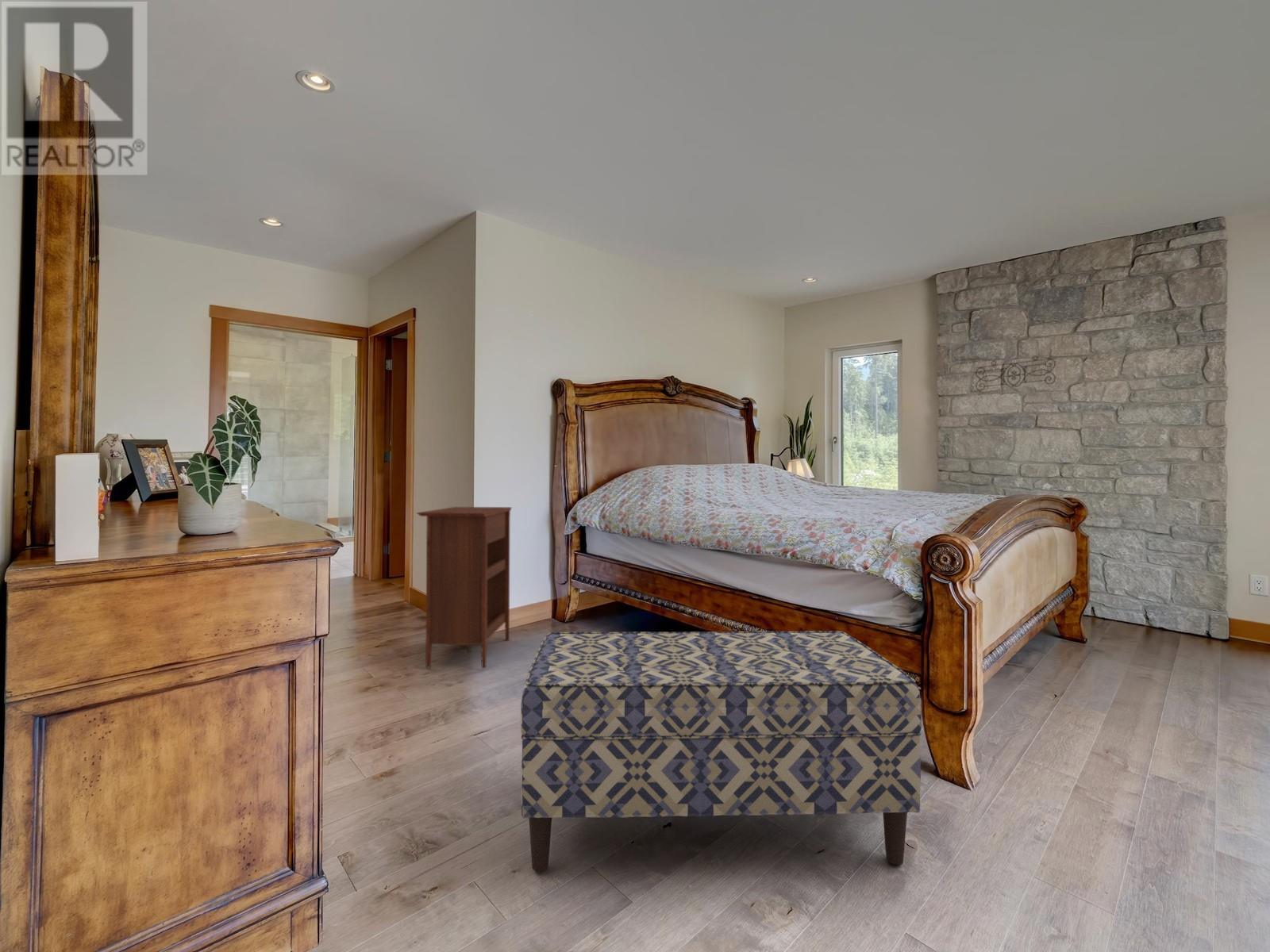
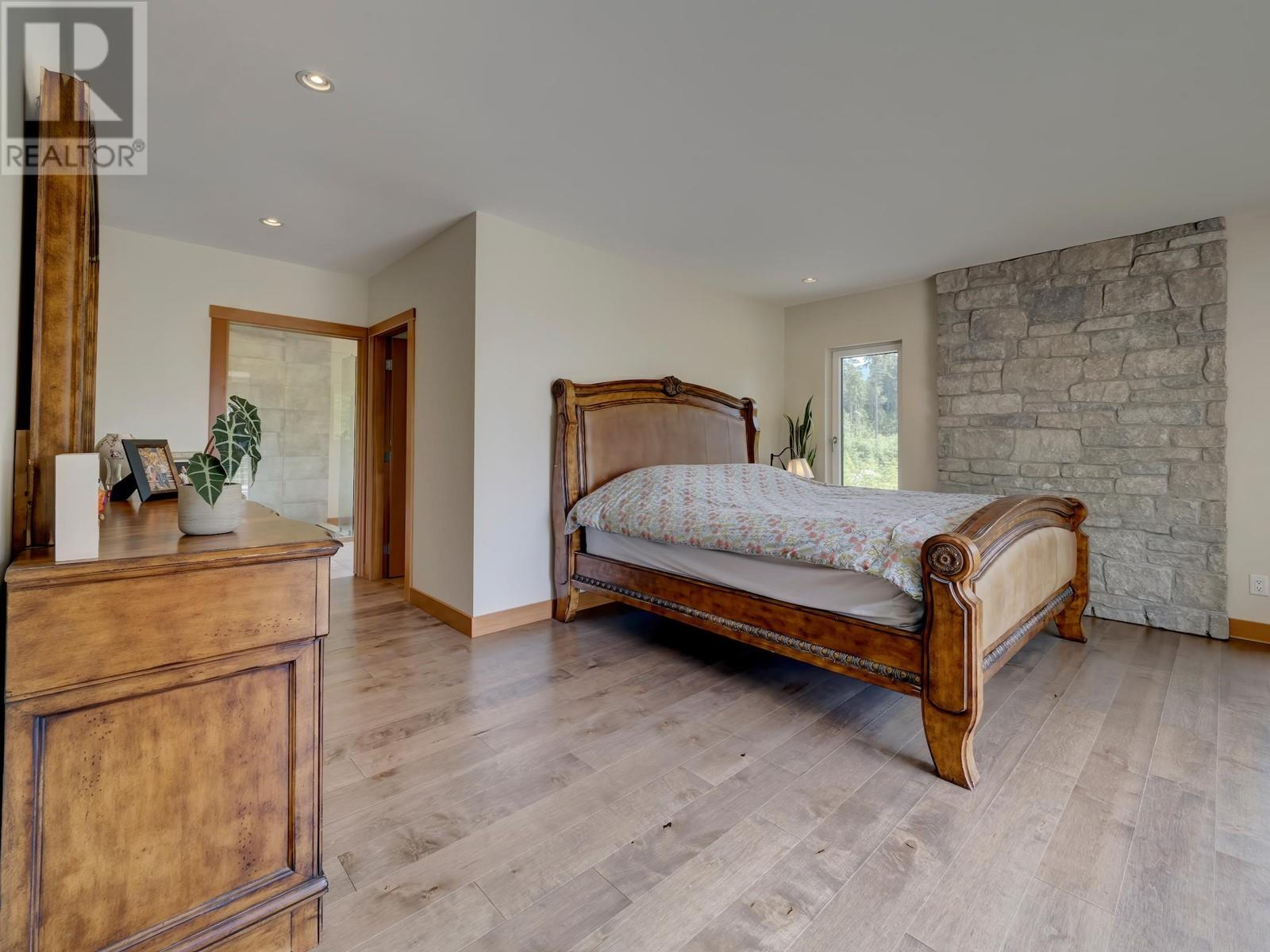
- wall decoration (1014, 373)
- nightstand (468, 581)
- bench (708, 735)
